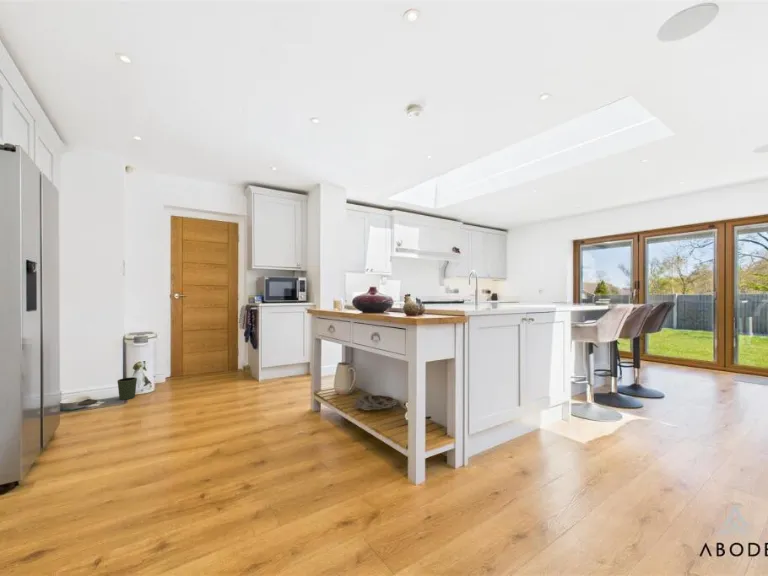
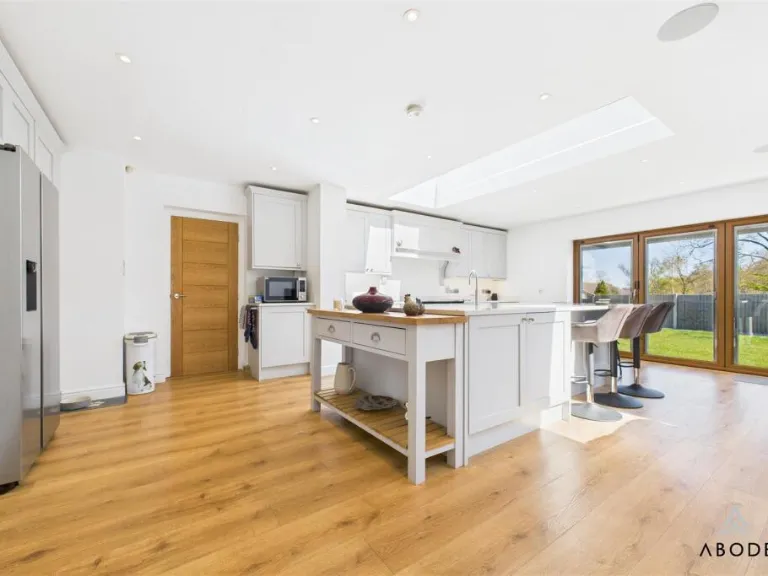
- trash can (118, 389)
